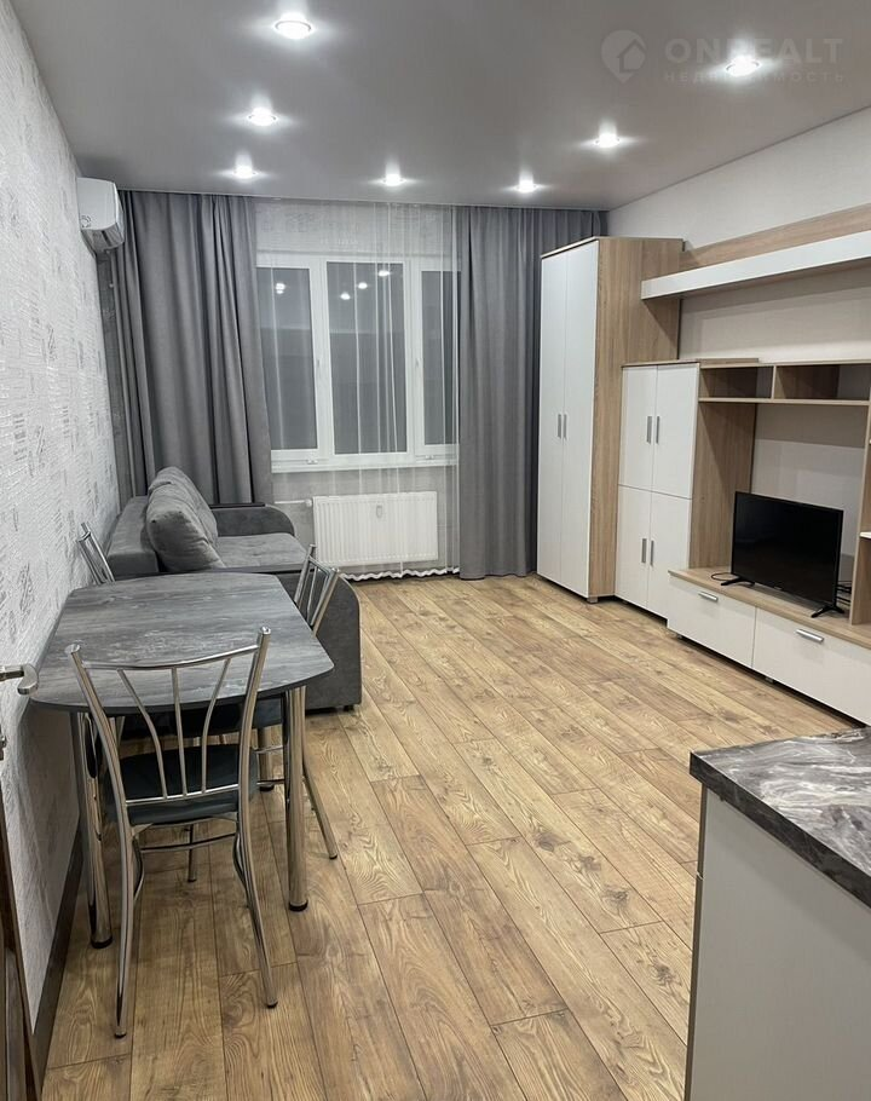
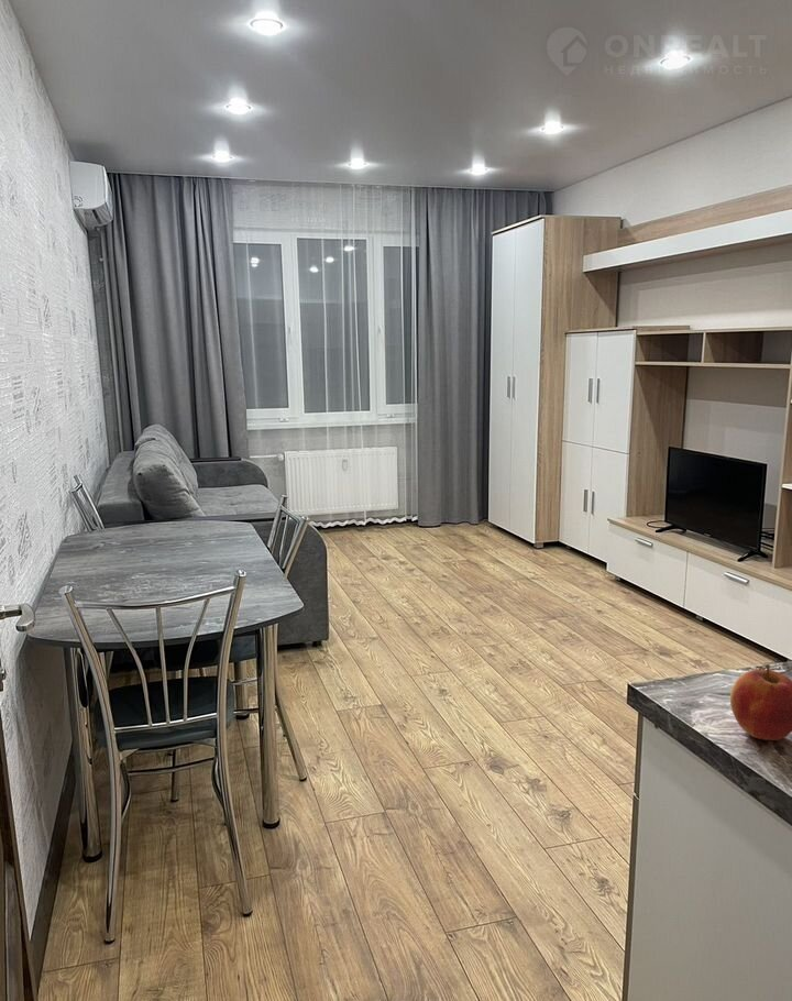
+ apple (766, 700)
